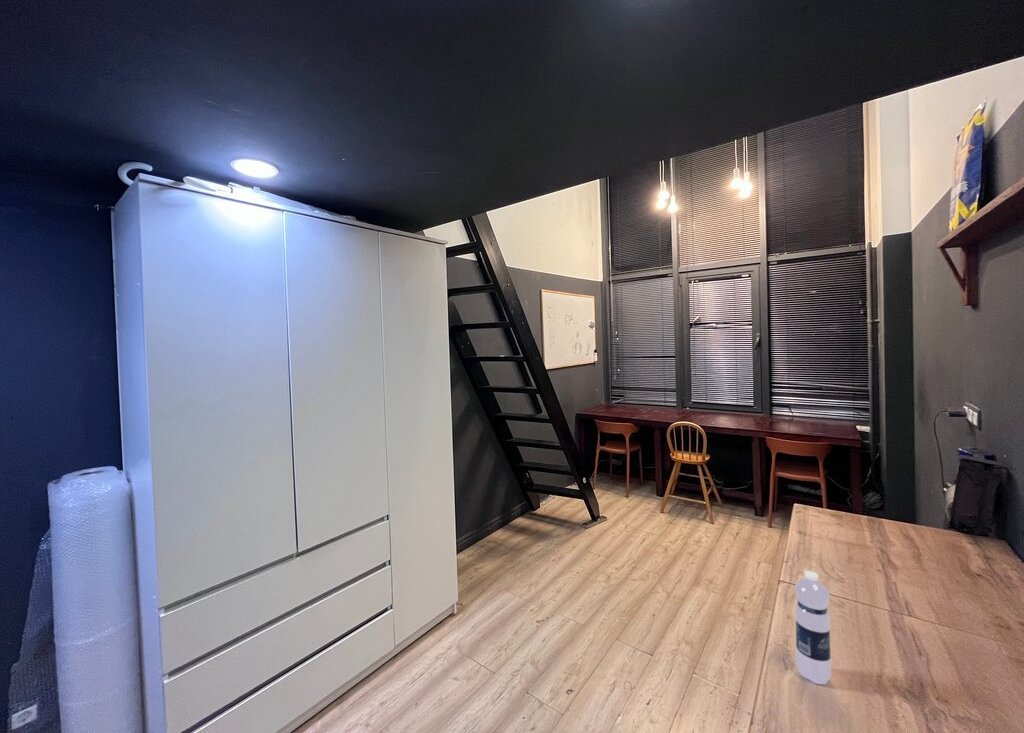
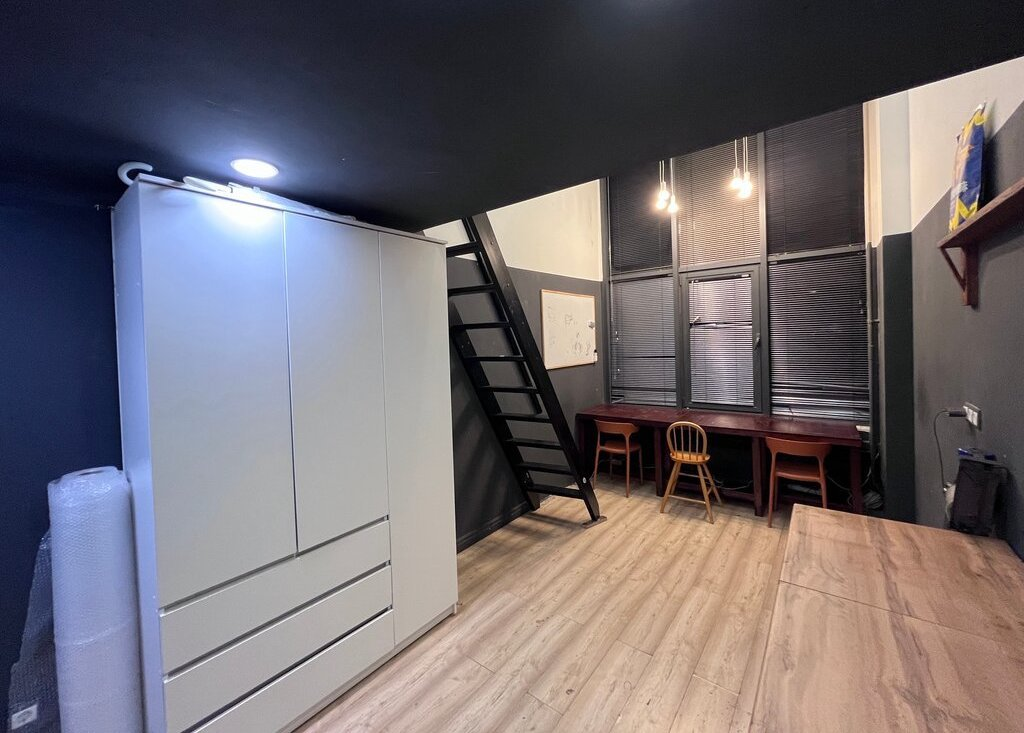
- water bottle (812, 624)
